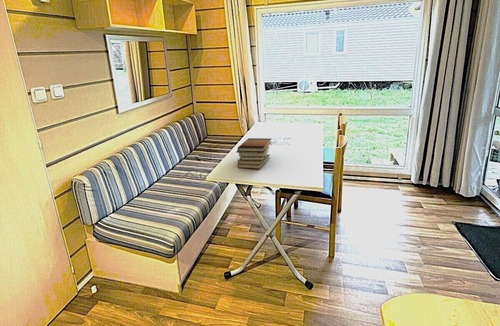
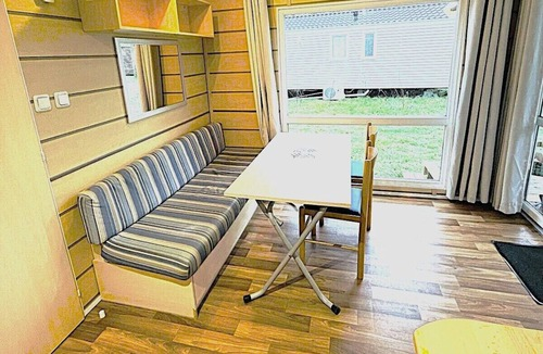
- book stack (255, 152)
